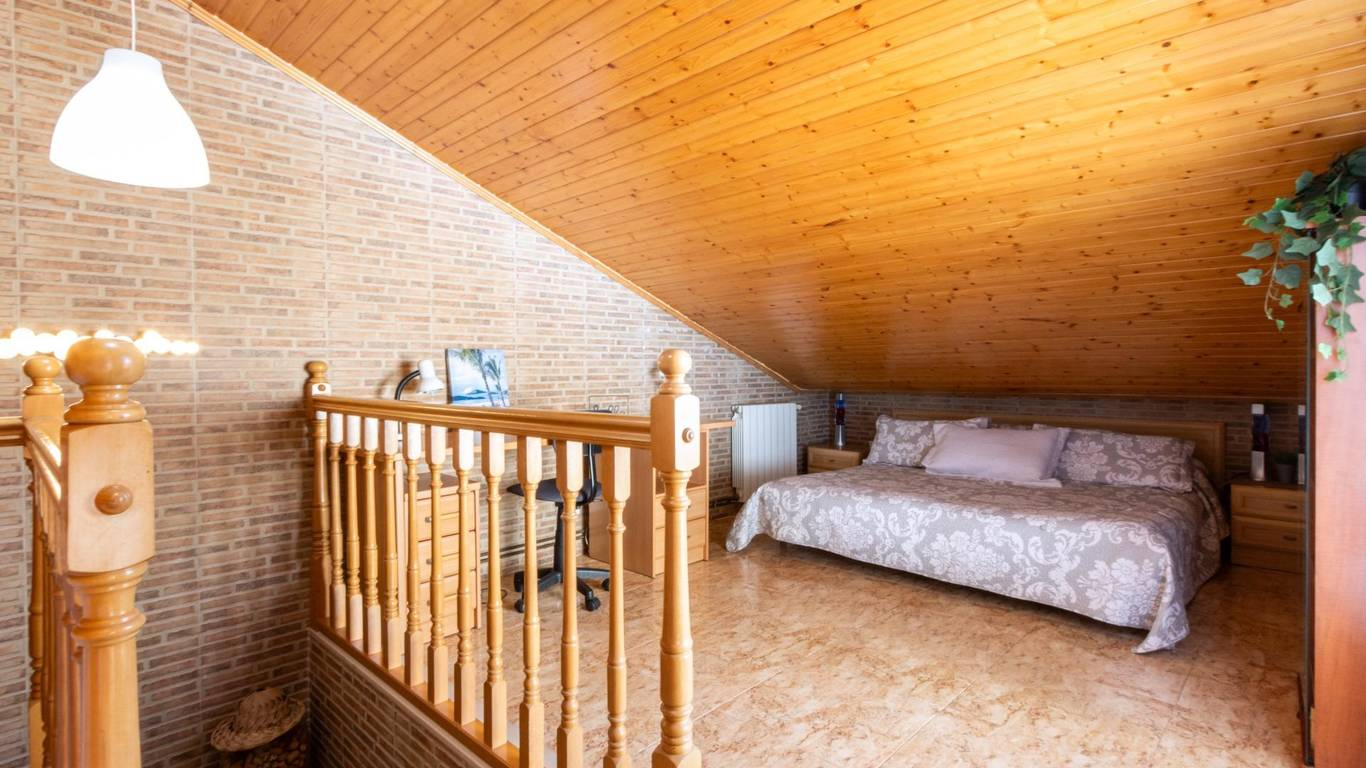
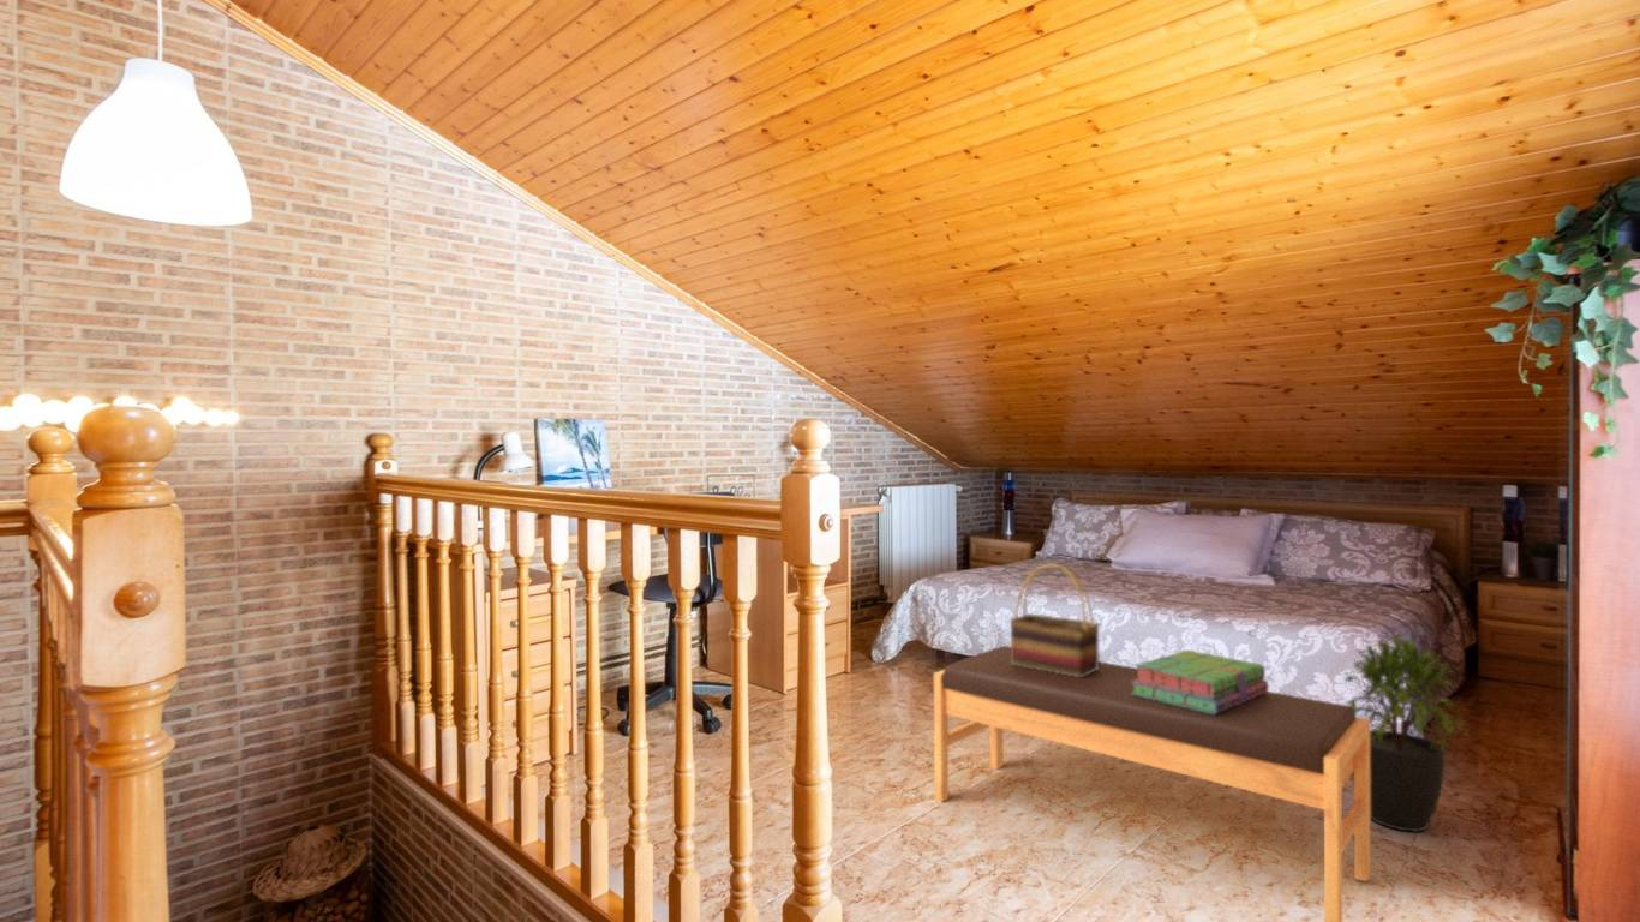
+ woven basket (1054, 617)
+ potted plant (1403, 730)
+ bench (1130, 759)
+ stack of books (1199, 678)
